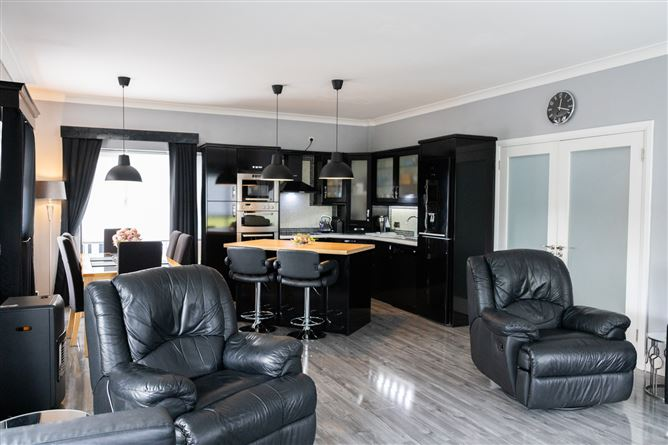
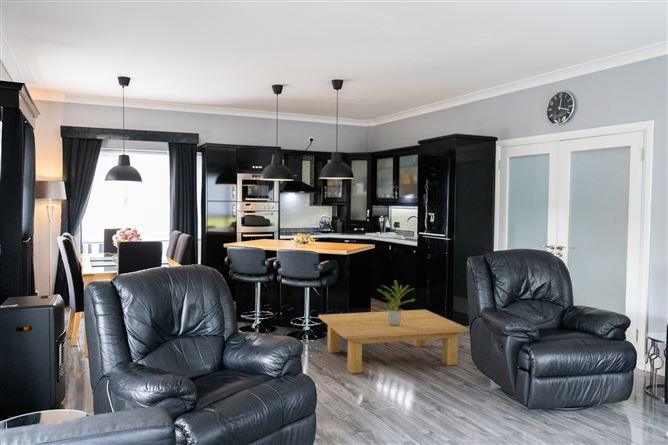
+ potted plant (396, 303)
+ coffee table (389, 339)
